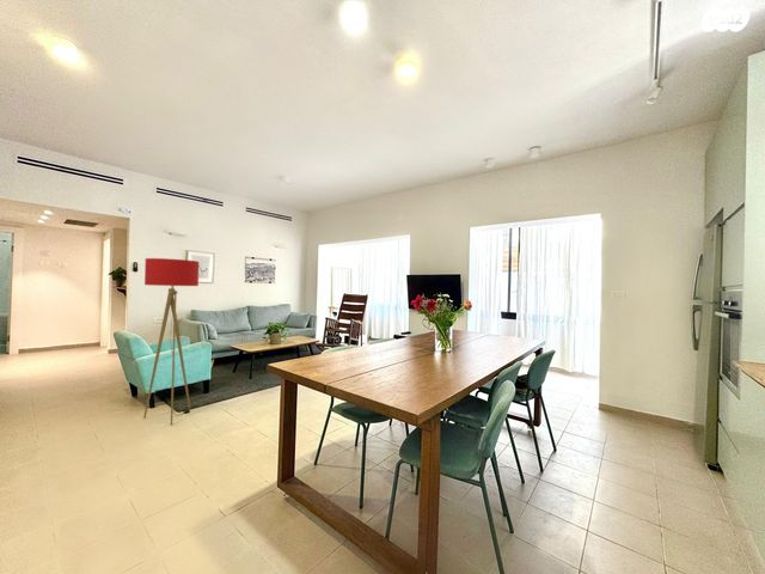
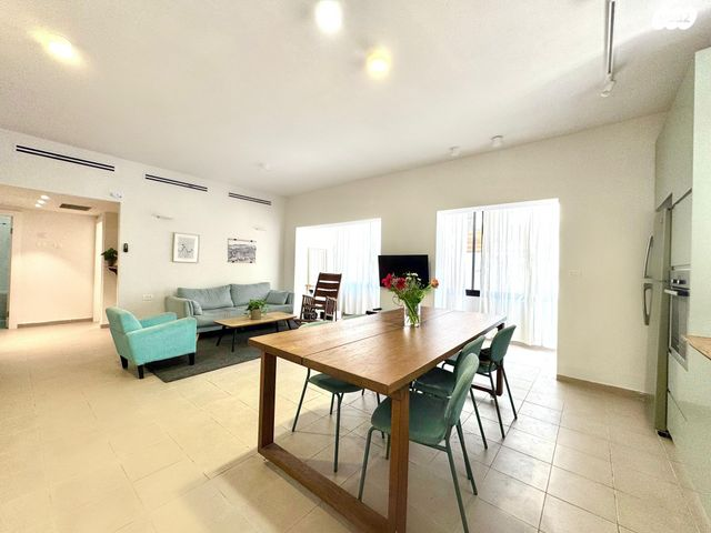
- floor lamp (170, 340)
